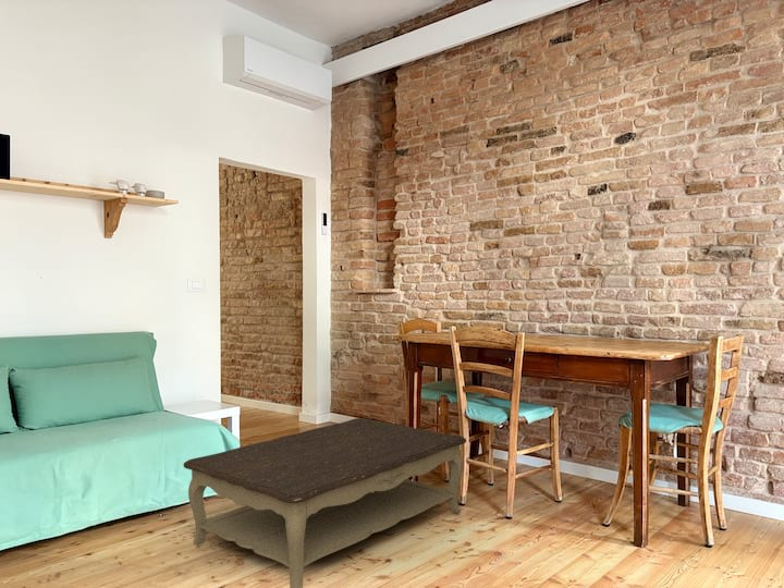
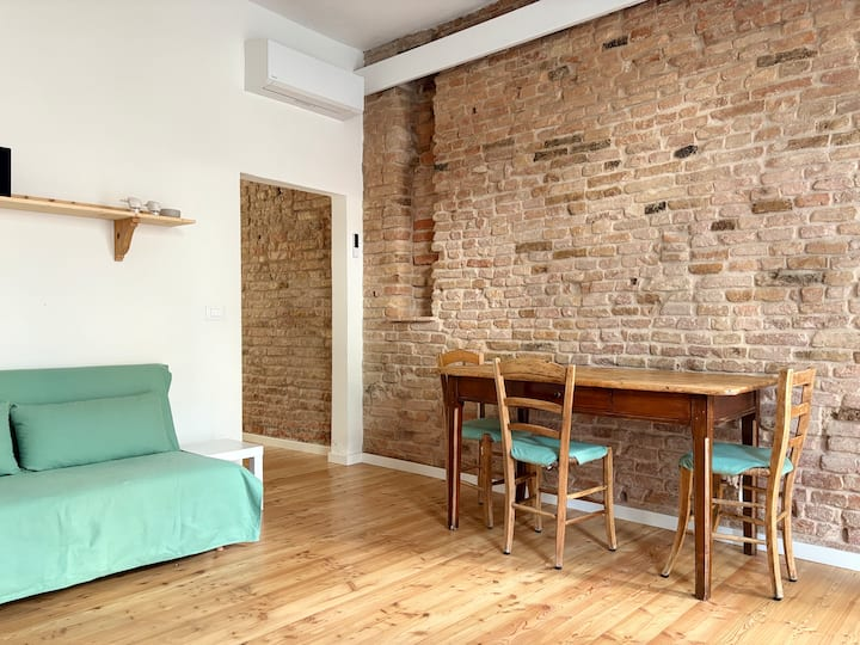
- coffee table (334, 487)
